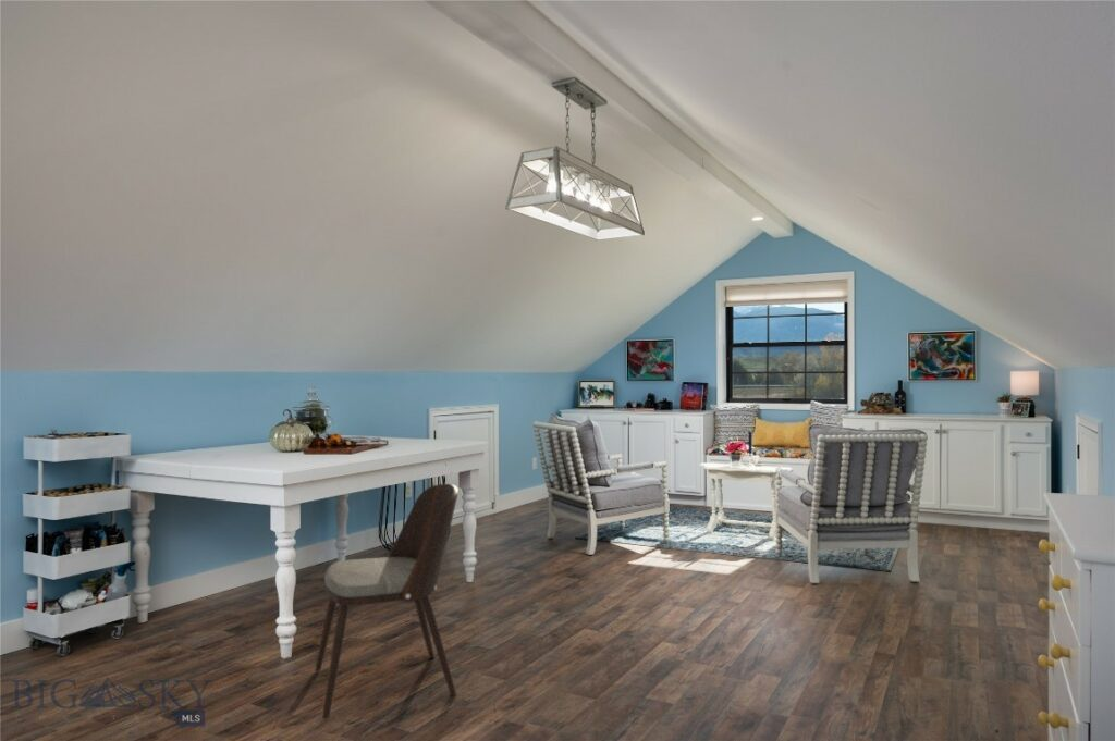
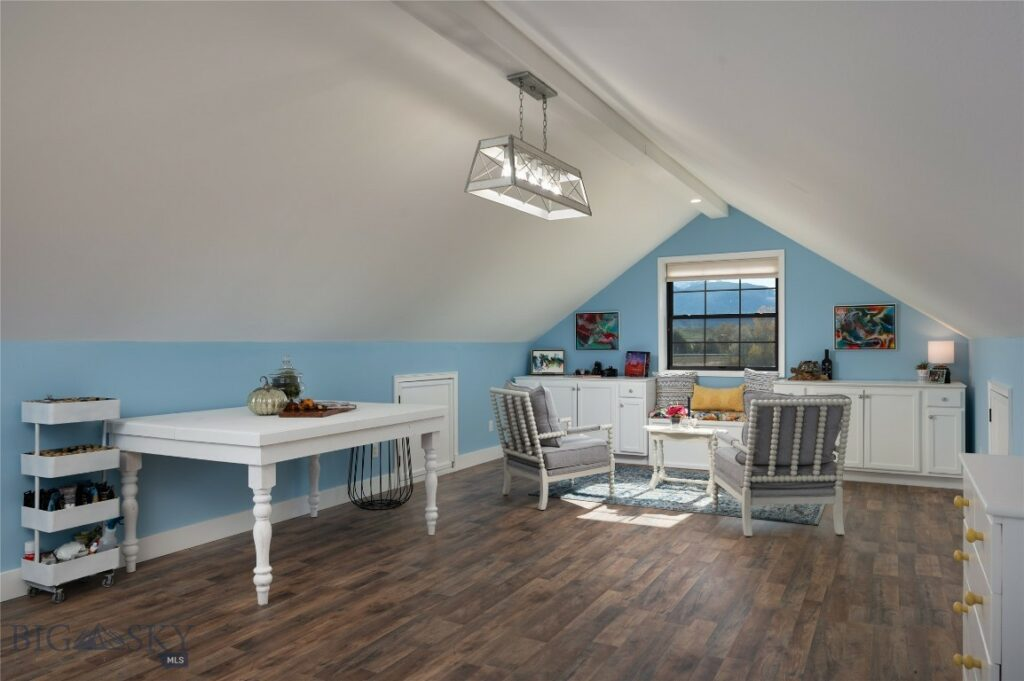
- dining chair (389, 584)
